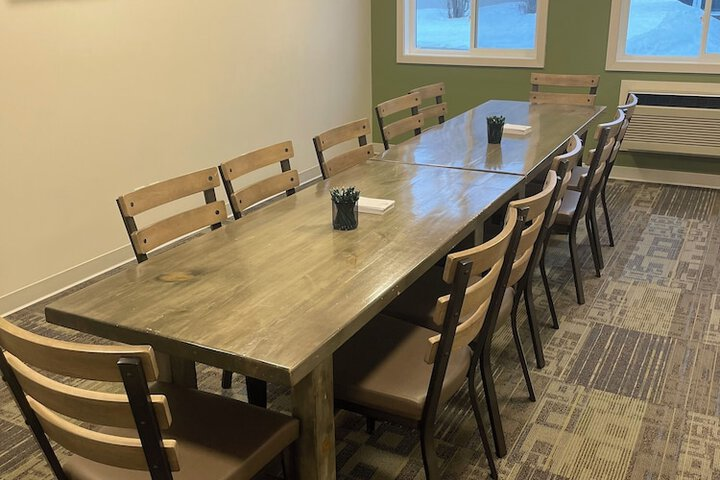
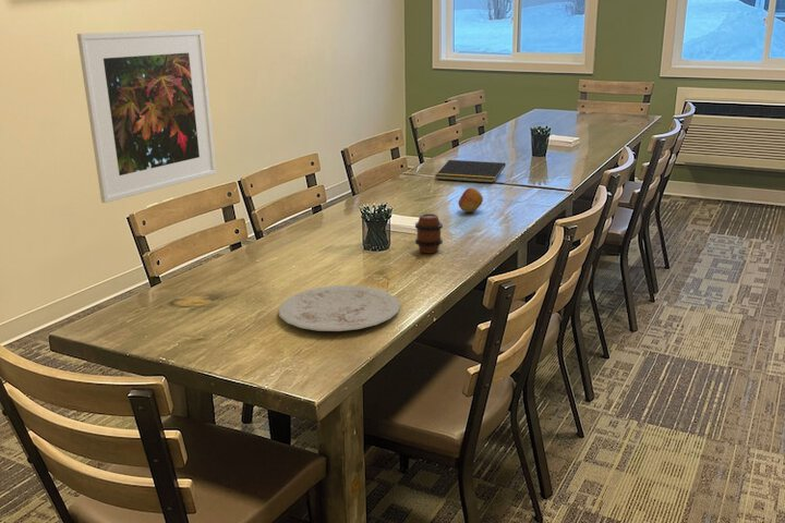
+ fruit (470, 199)
+ notepad (470, 170)
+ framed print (154, 111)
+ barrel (428, 233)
+ plate (339, 307)
